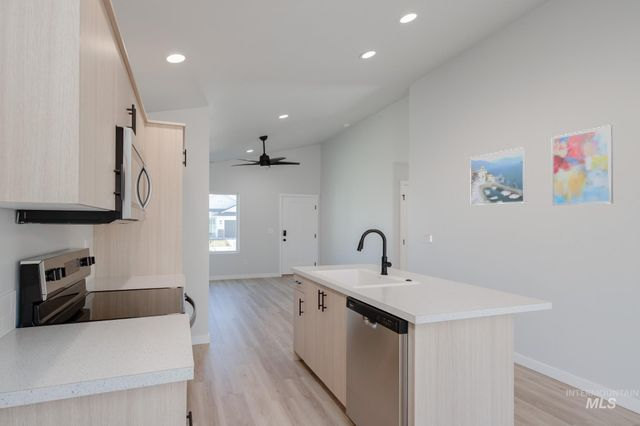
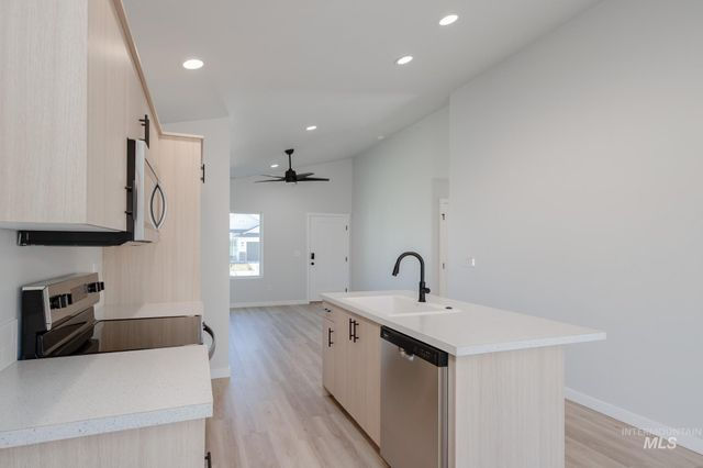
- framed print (496, 178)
- wall art (580, 168)
